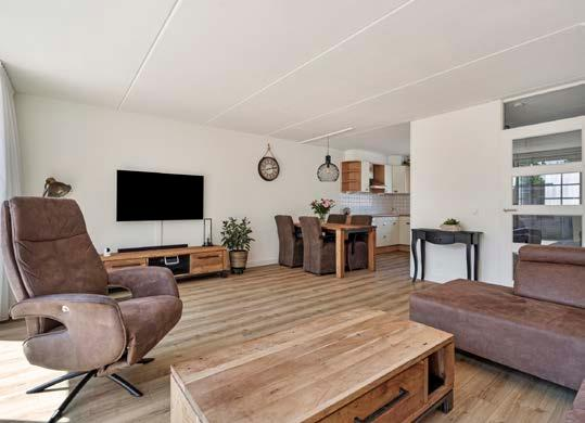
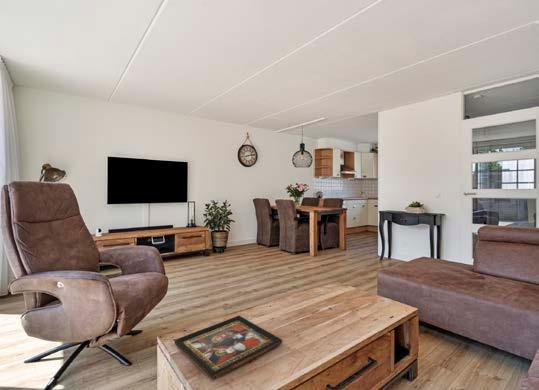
+ decorative tray (228, 341)
